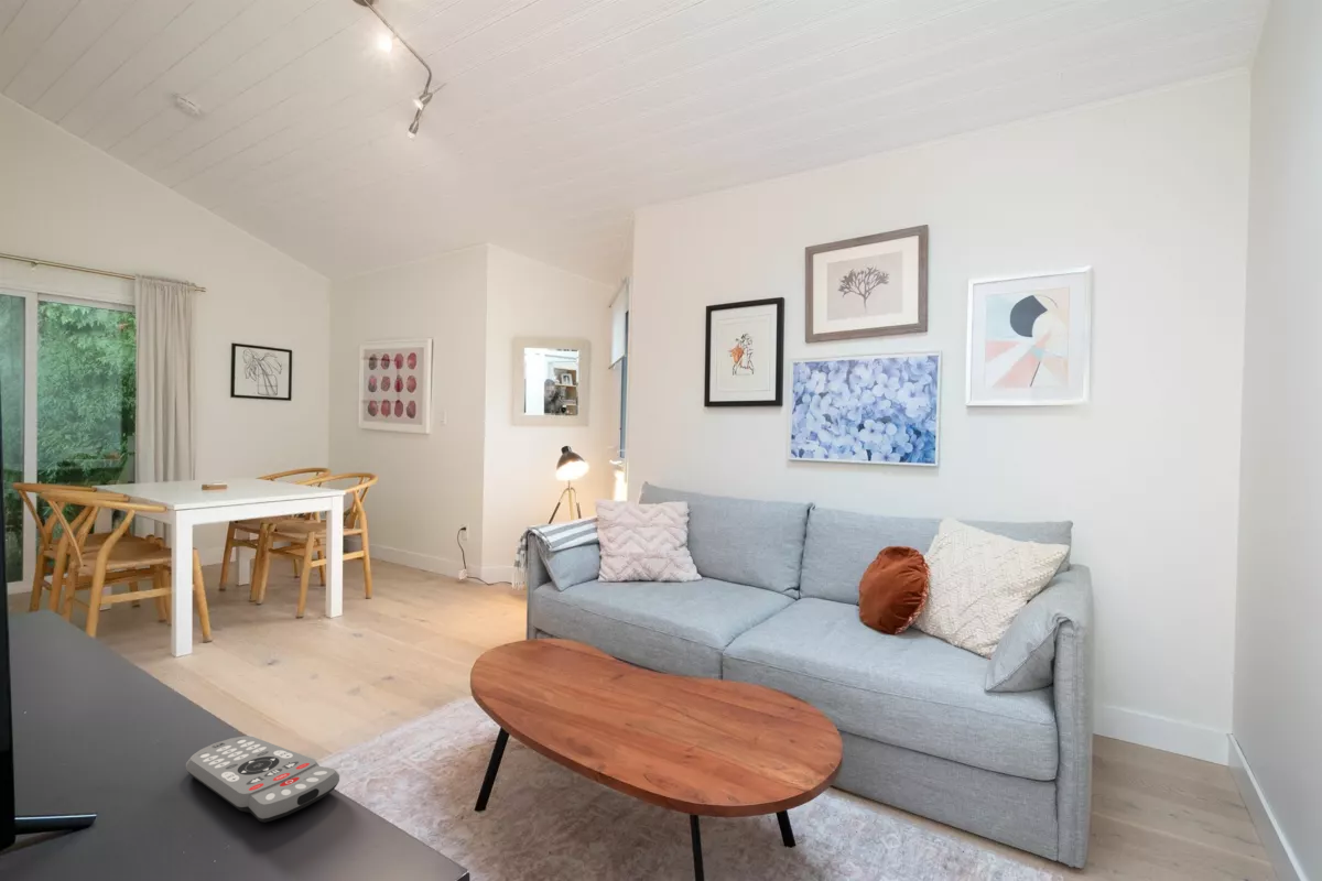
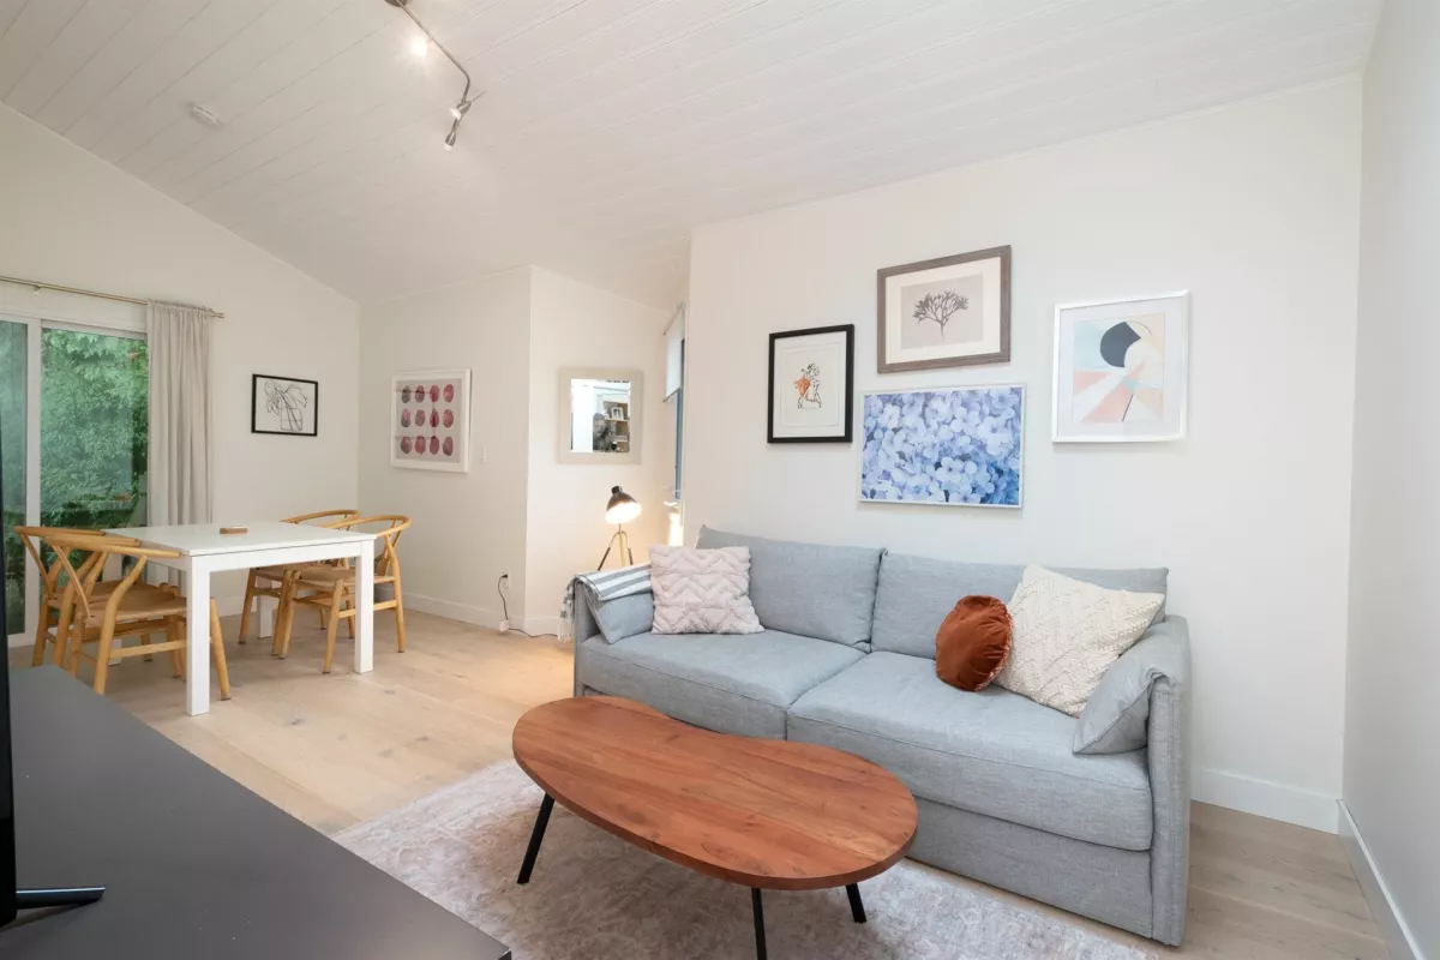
- remote control (257, 773)
